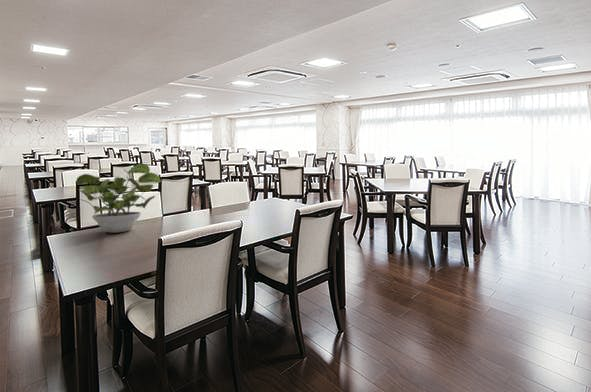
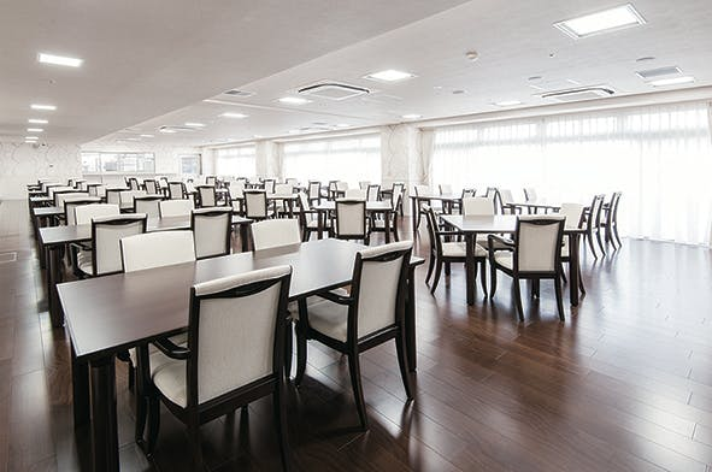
- potted plant (119, 197)
